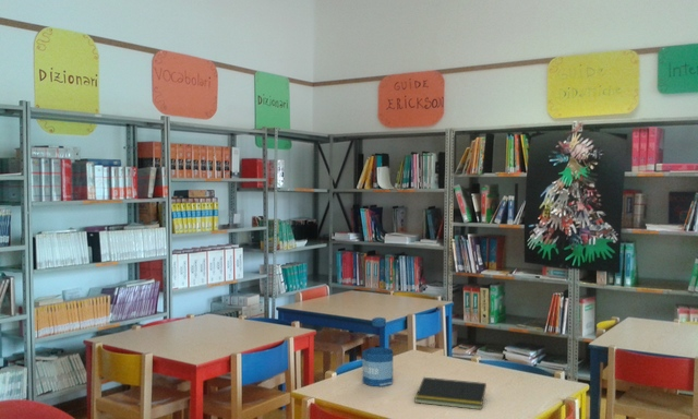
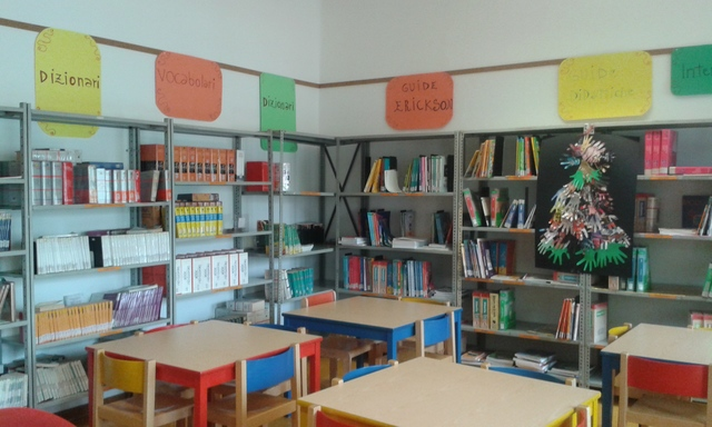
- notepad (450, 392)
- bottle (377, 350)
